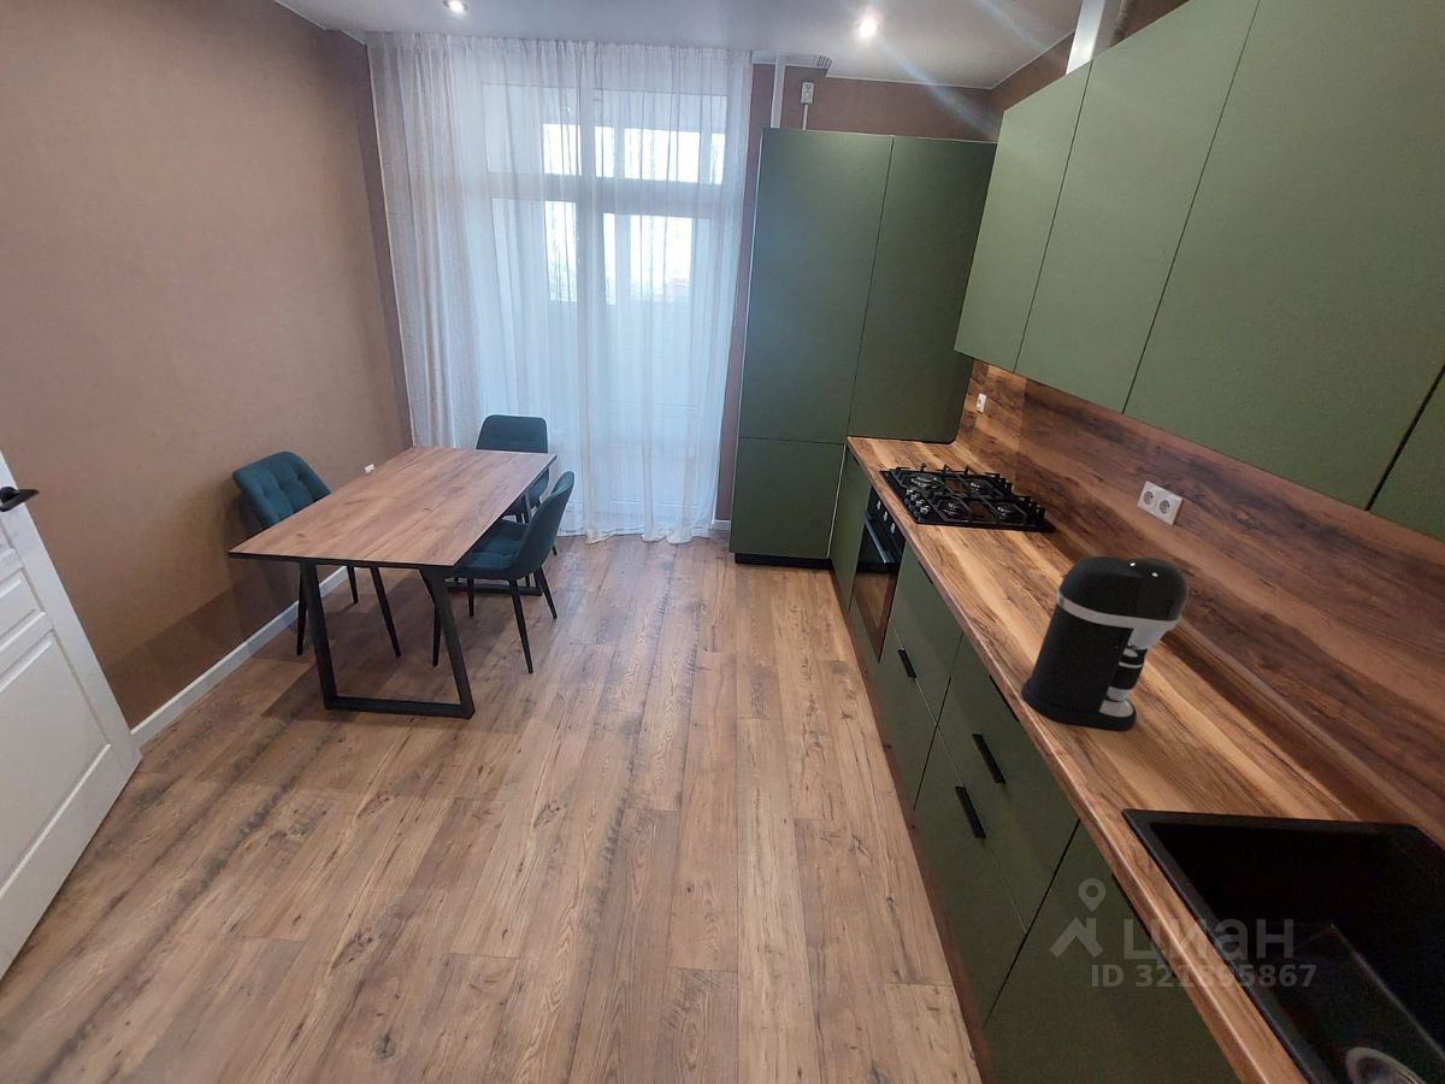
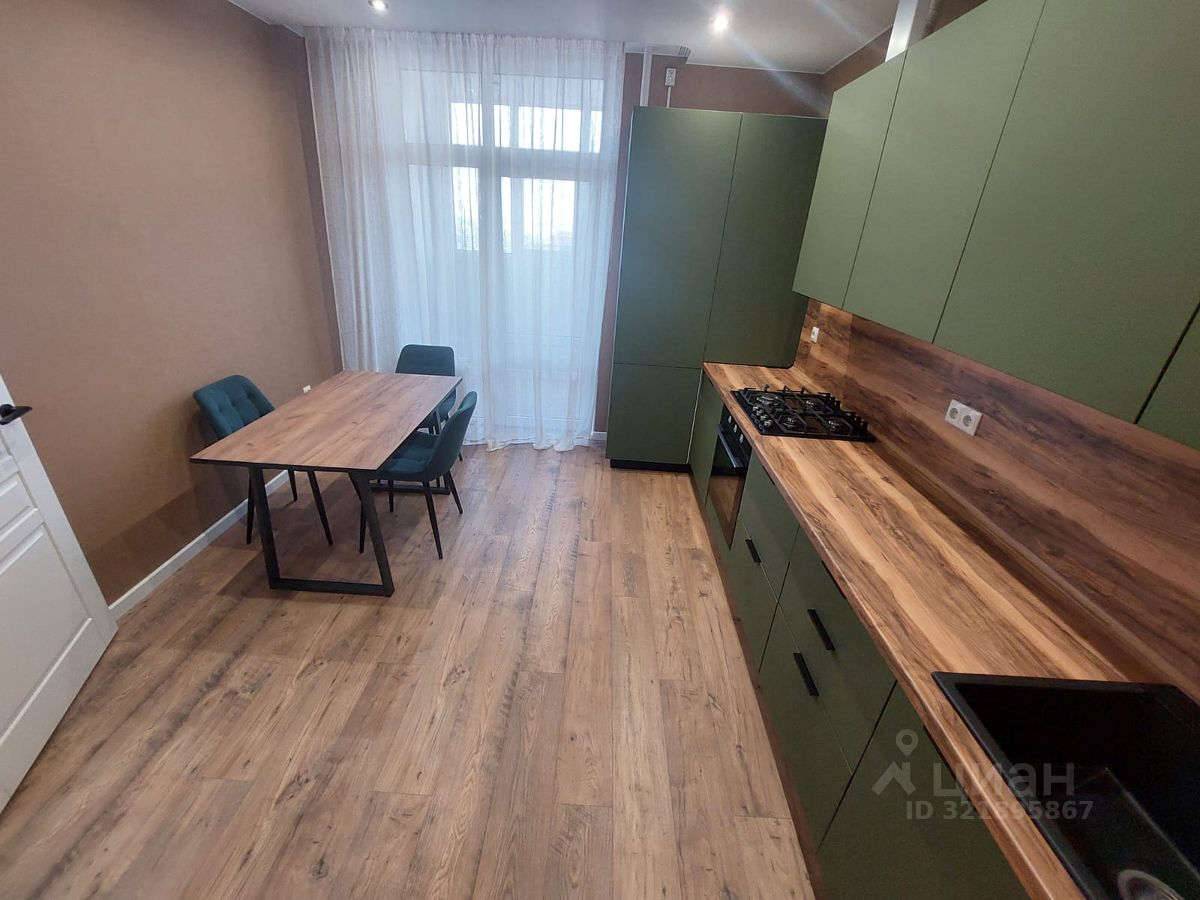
- coffee maker (1103, 636)
